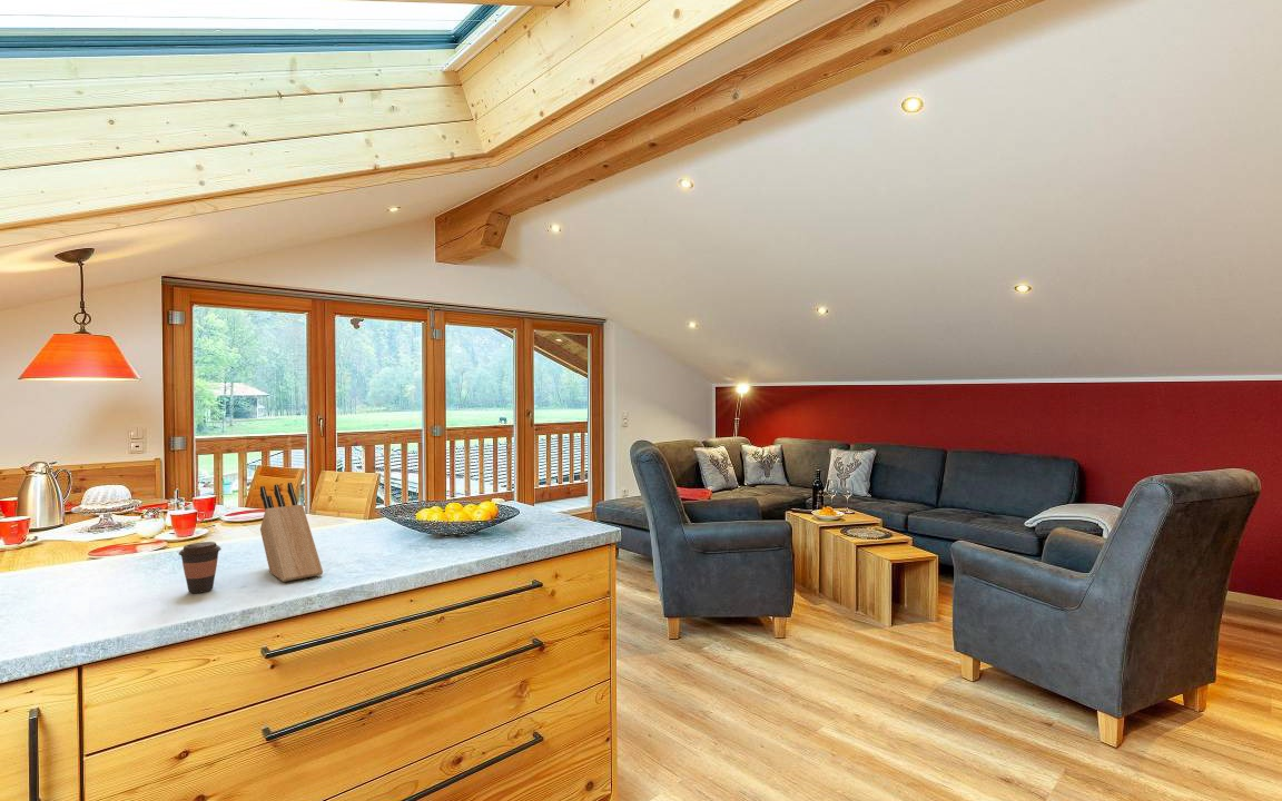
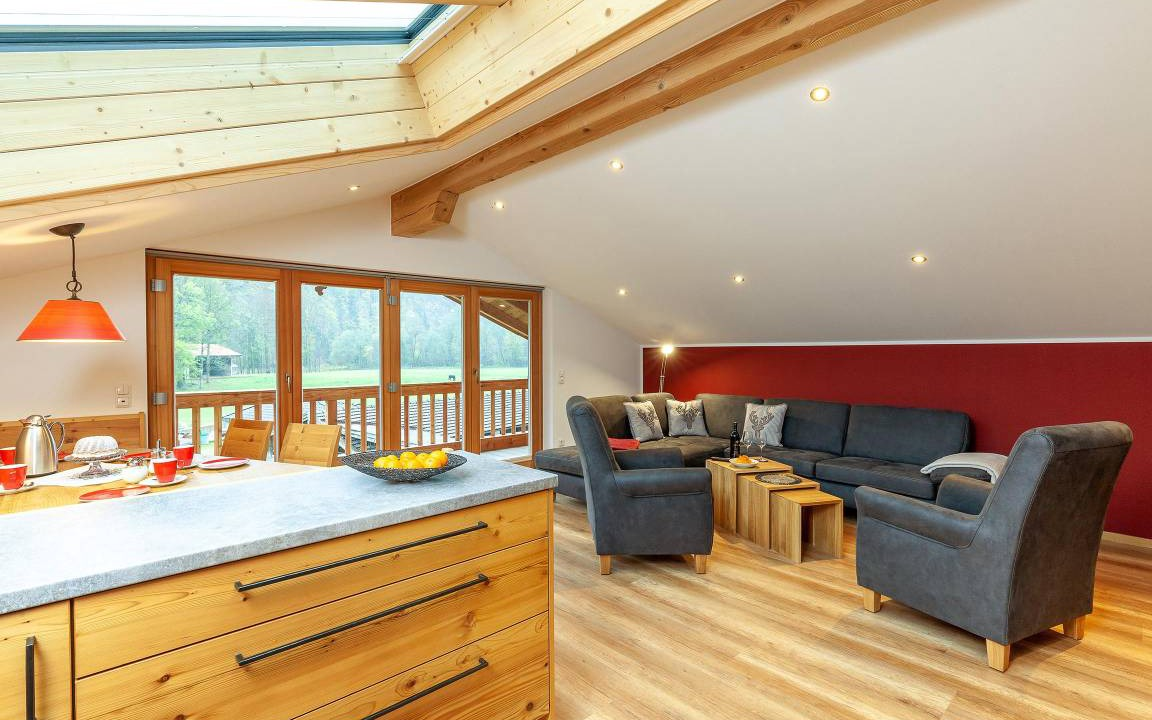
- coffee cup (200, 567)
- knife block (287, 527)
